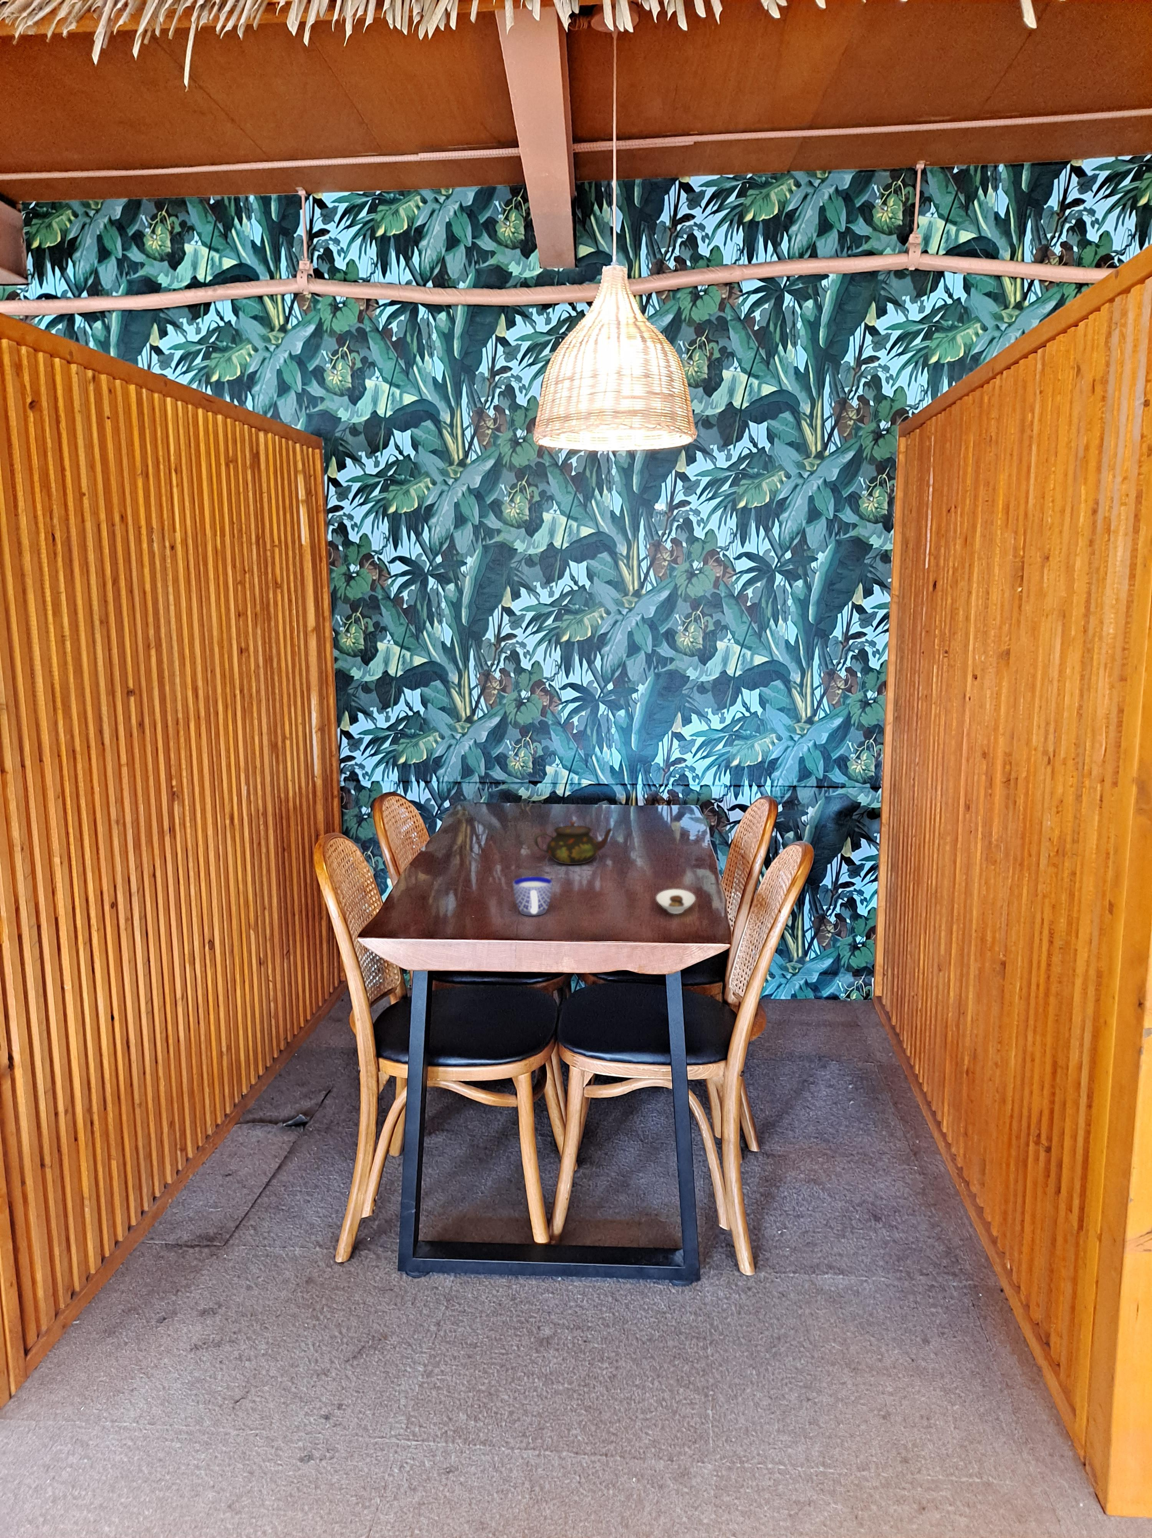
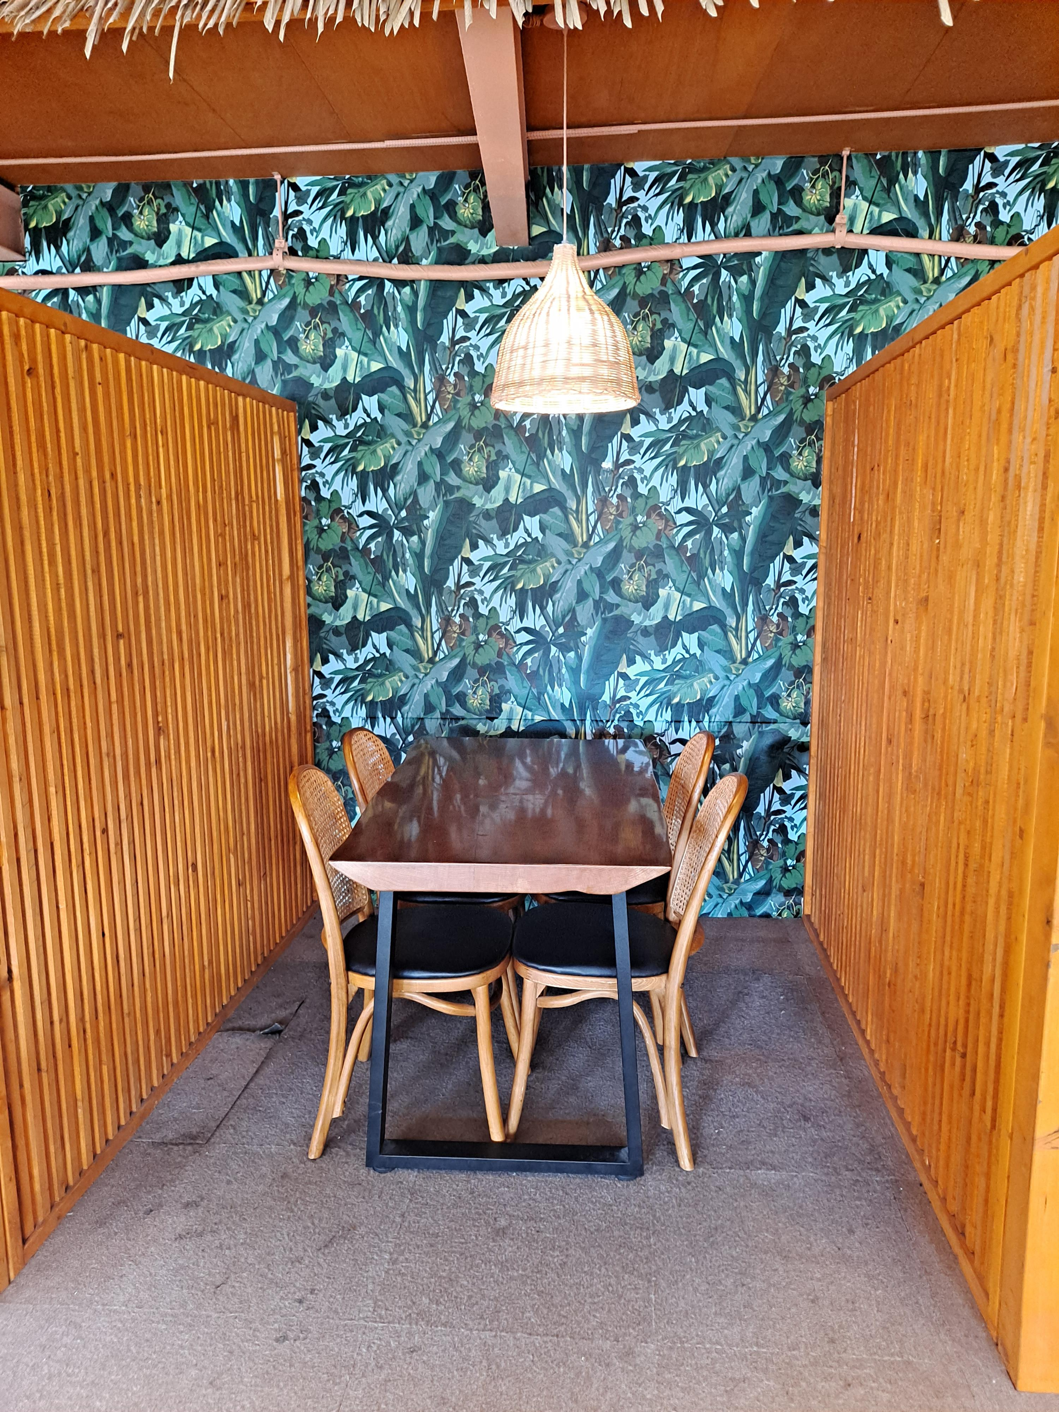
- cup (532, 899)
- teapot (574, 840)
- saucer (675, 902)
